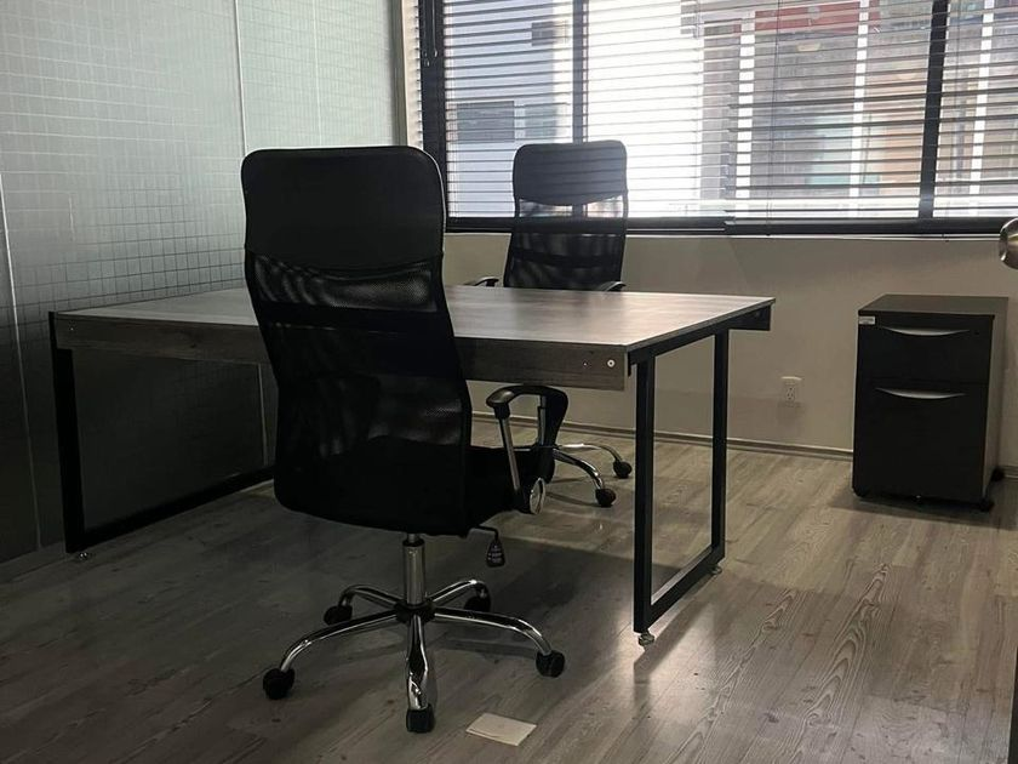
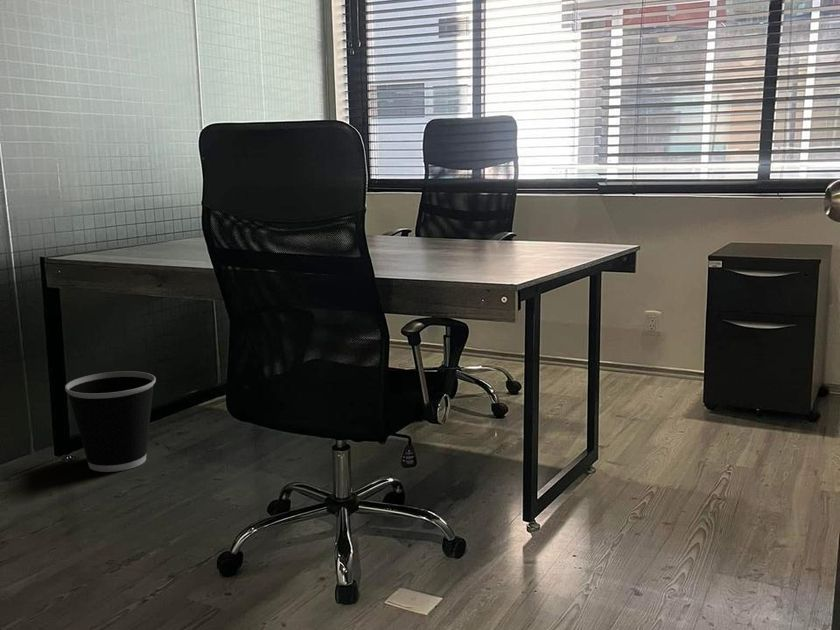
+ wastebasket (114, 422)
